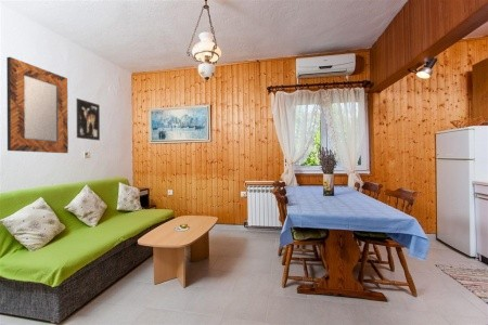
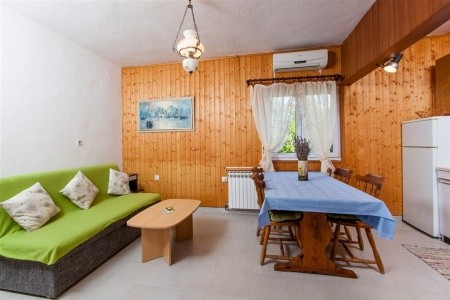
- wall art (88, 120)
- home mirror (40, 109)
